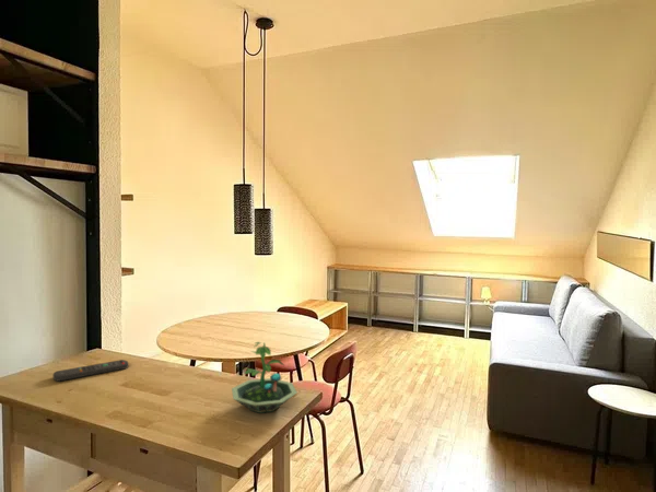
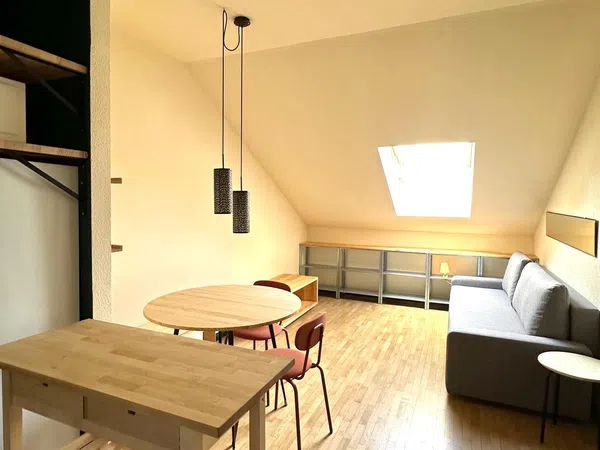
- remote control (92, 370)
- terrarium (265, 355)
